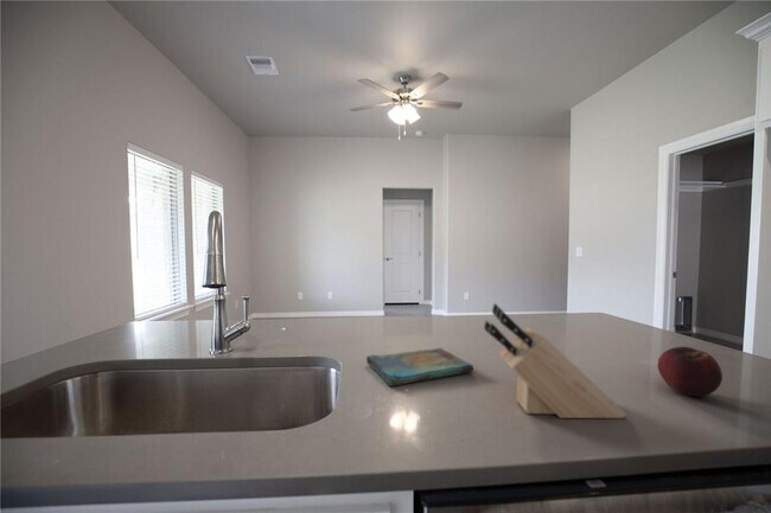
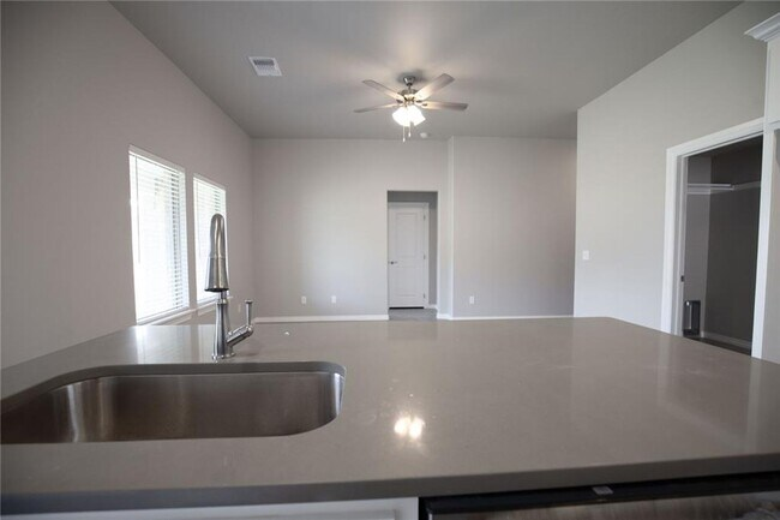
- dish towel (418, 363)
- fruit (688, 371)
- knife block (549, 357)
